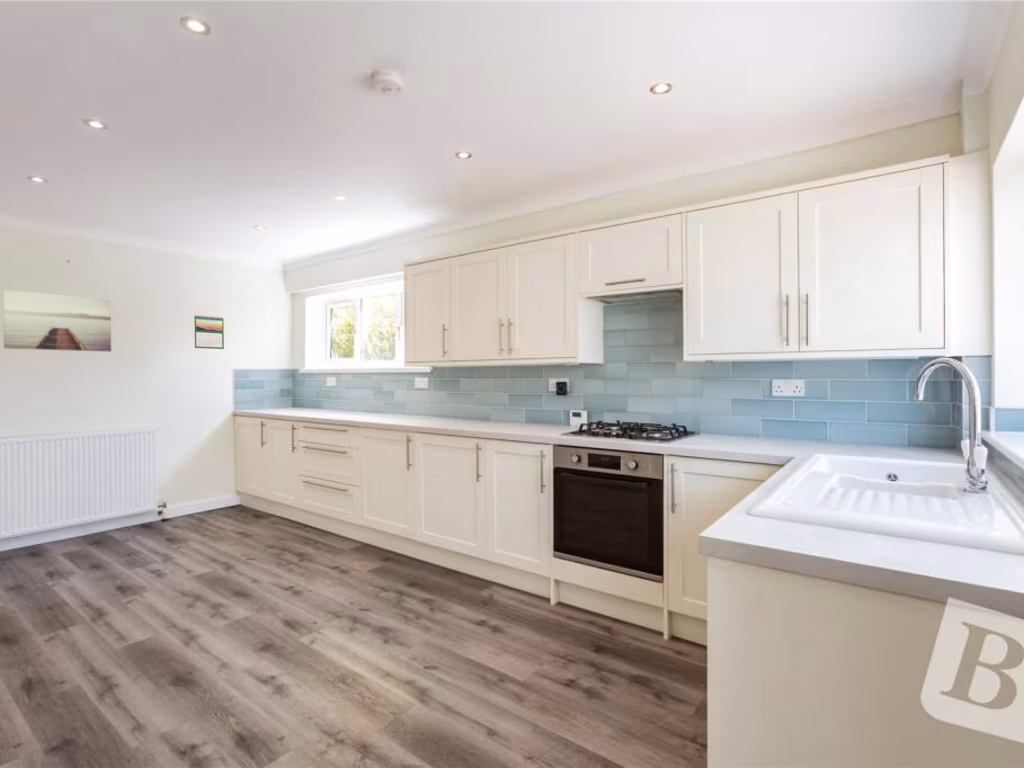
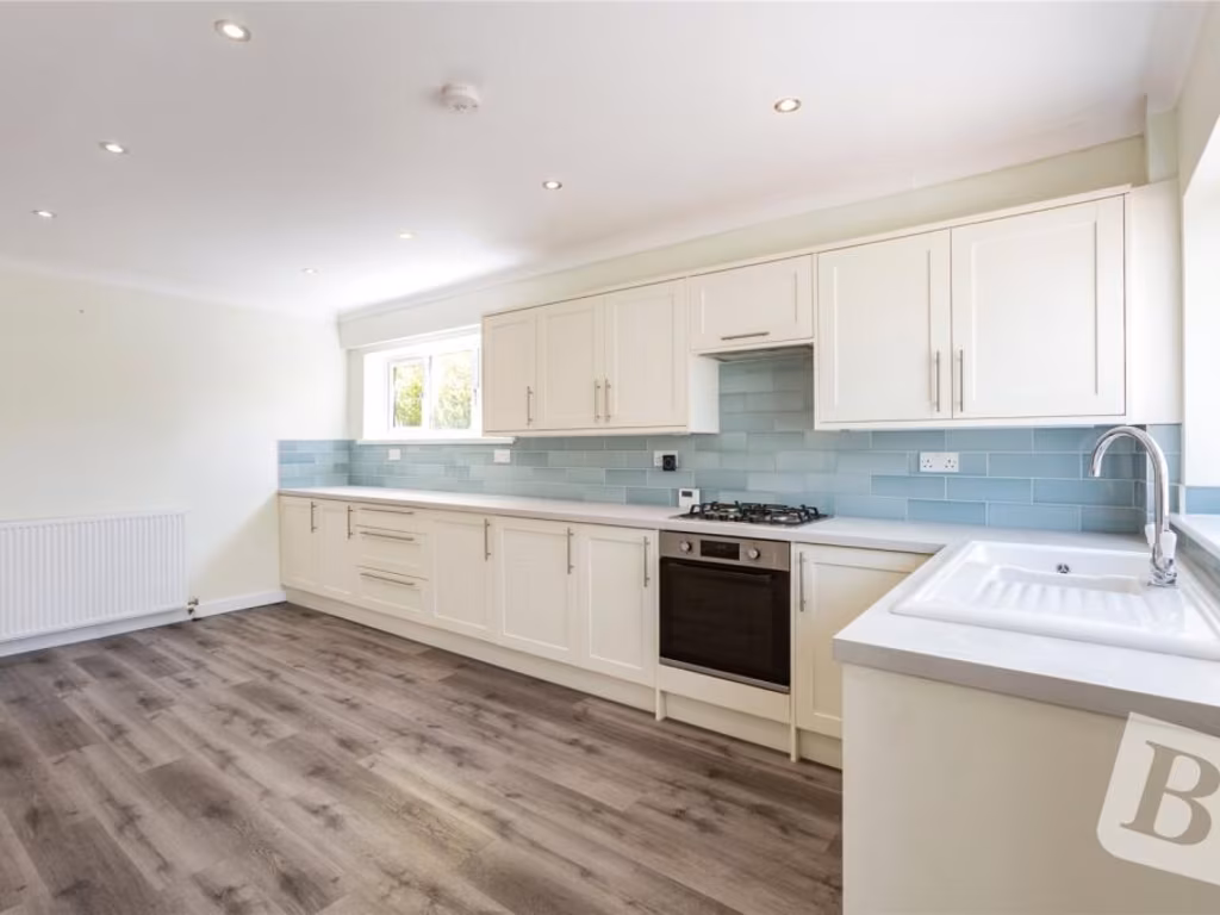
- calendar (209, 332)
- wall art (60, 322)
